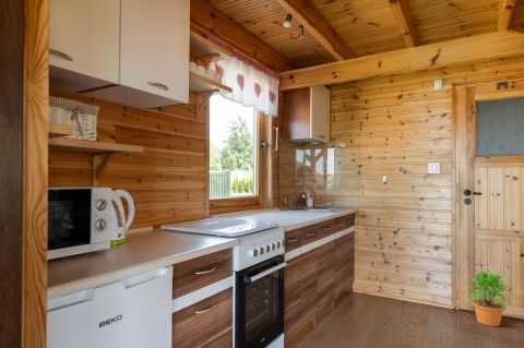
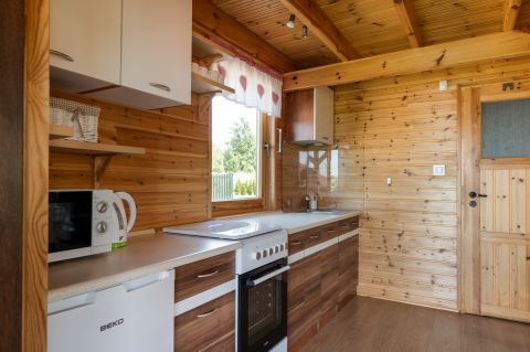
- potted plant (487, 296)
